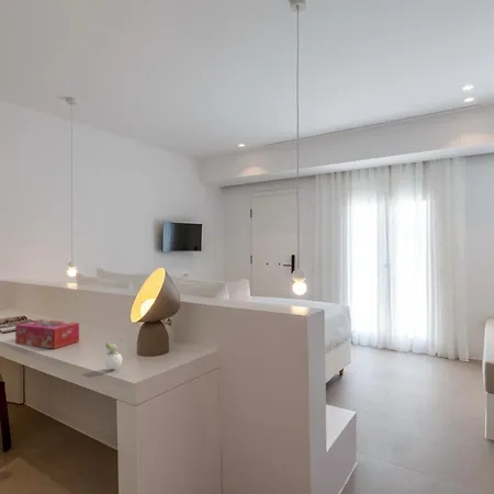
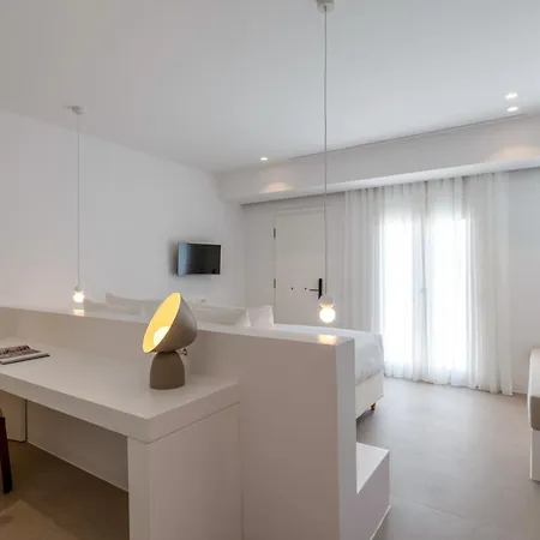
- tissue box (47, 333)
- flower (114, 353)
